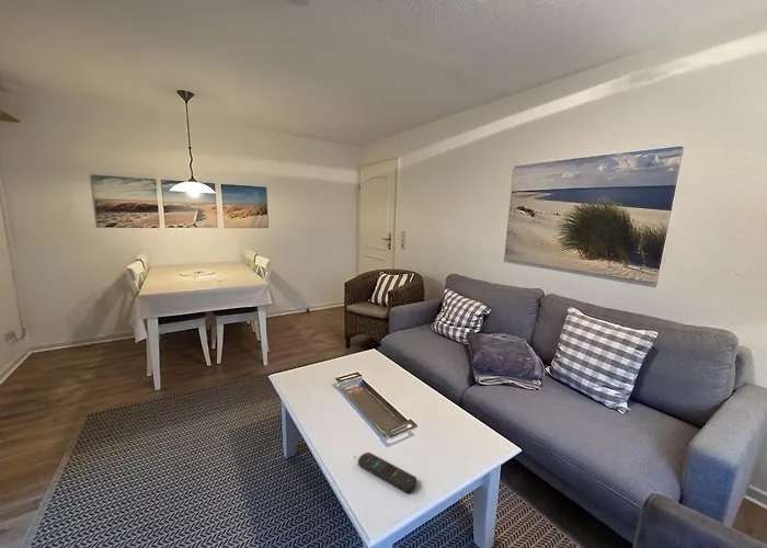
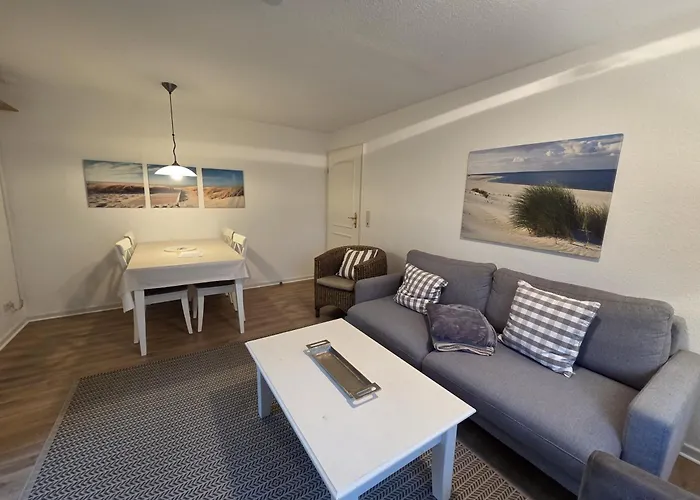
- remote control (386, 470)
